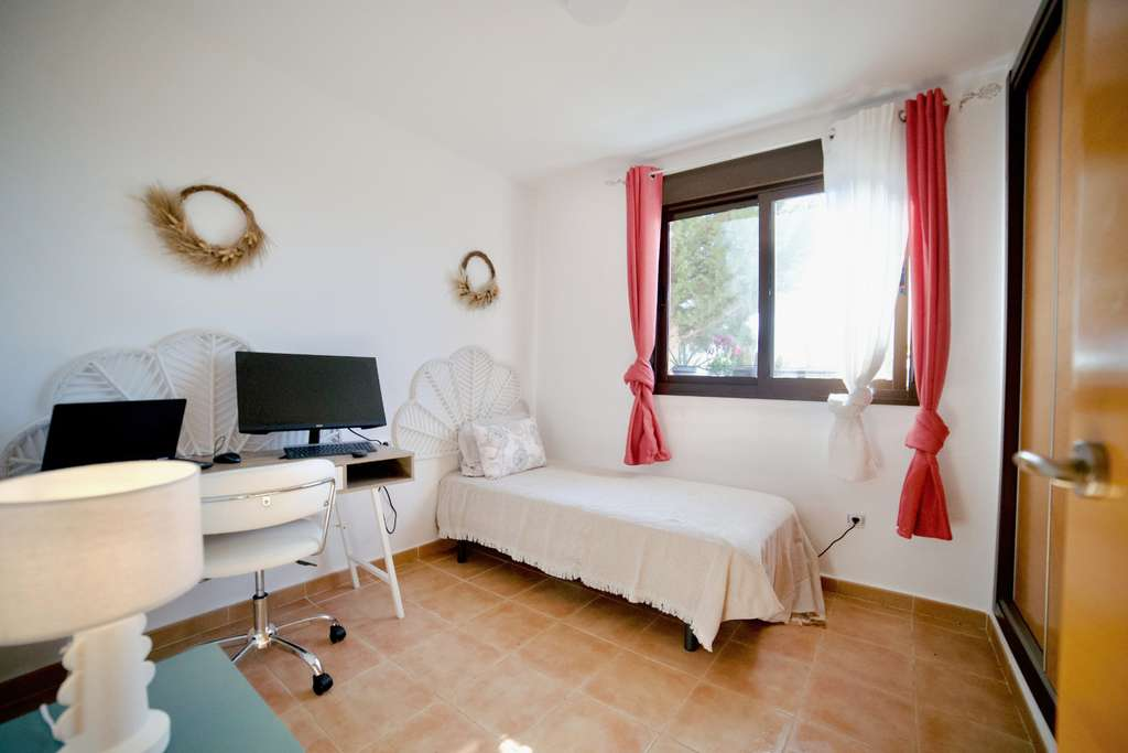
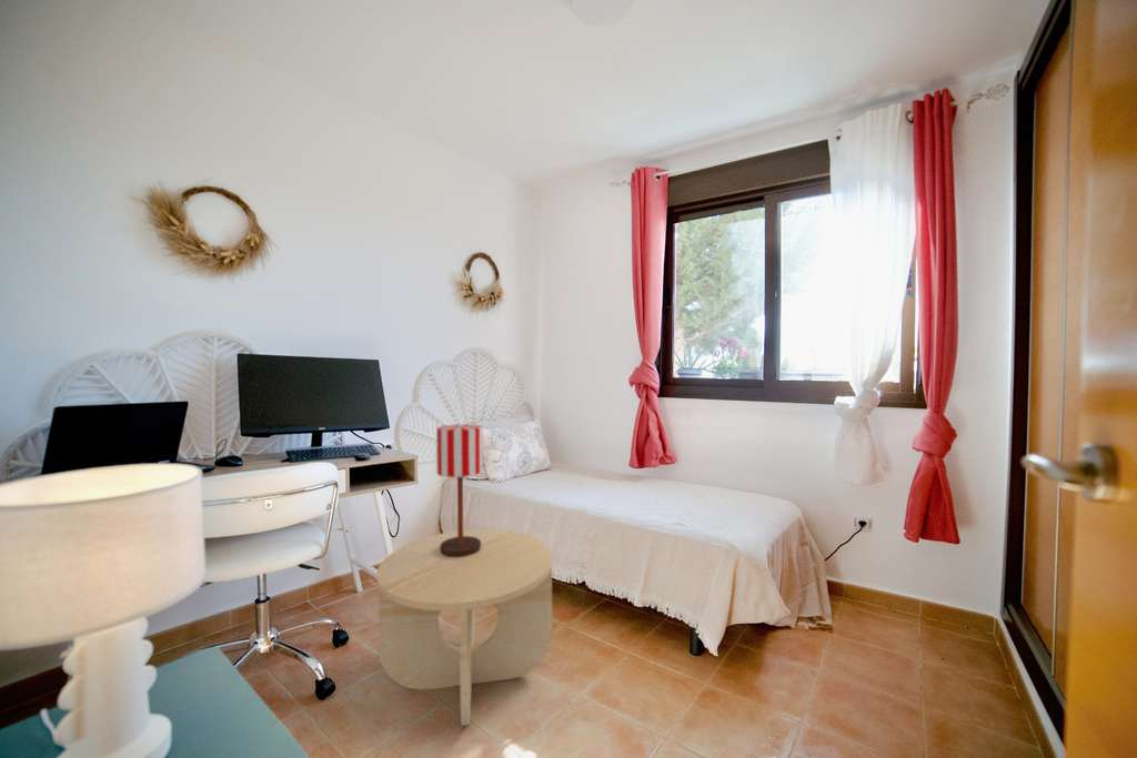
+ table lamp (460, 487)
+ side table (467, 620)
